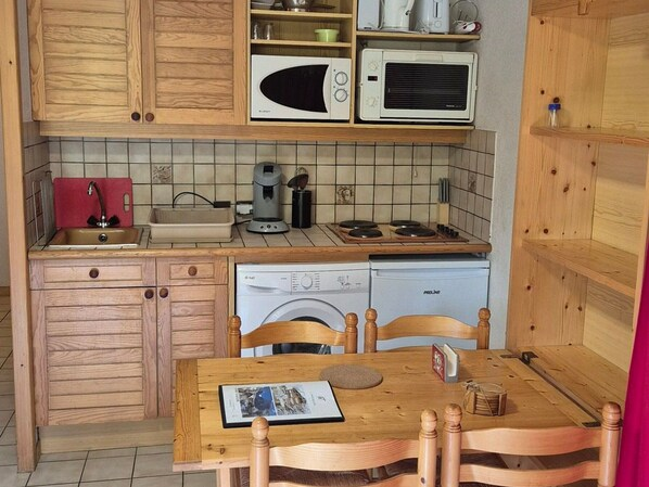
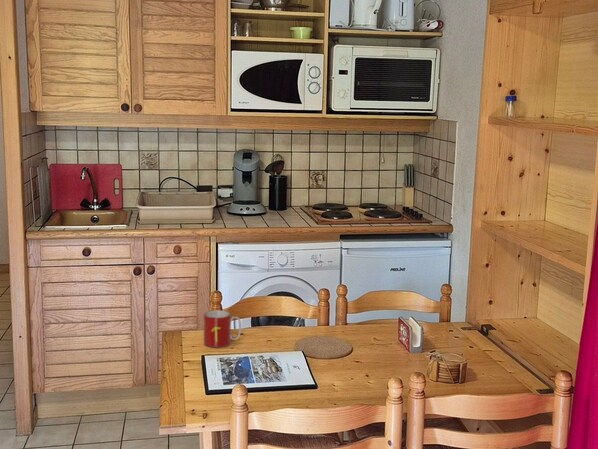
+ mug (222, 328)
